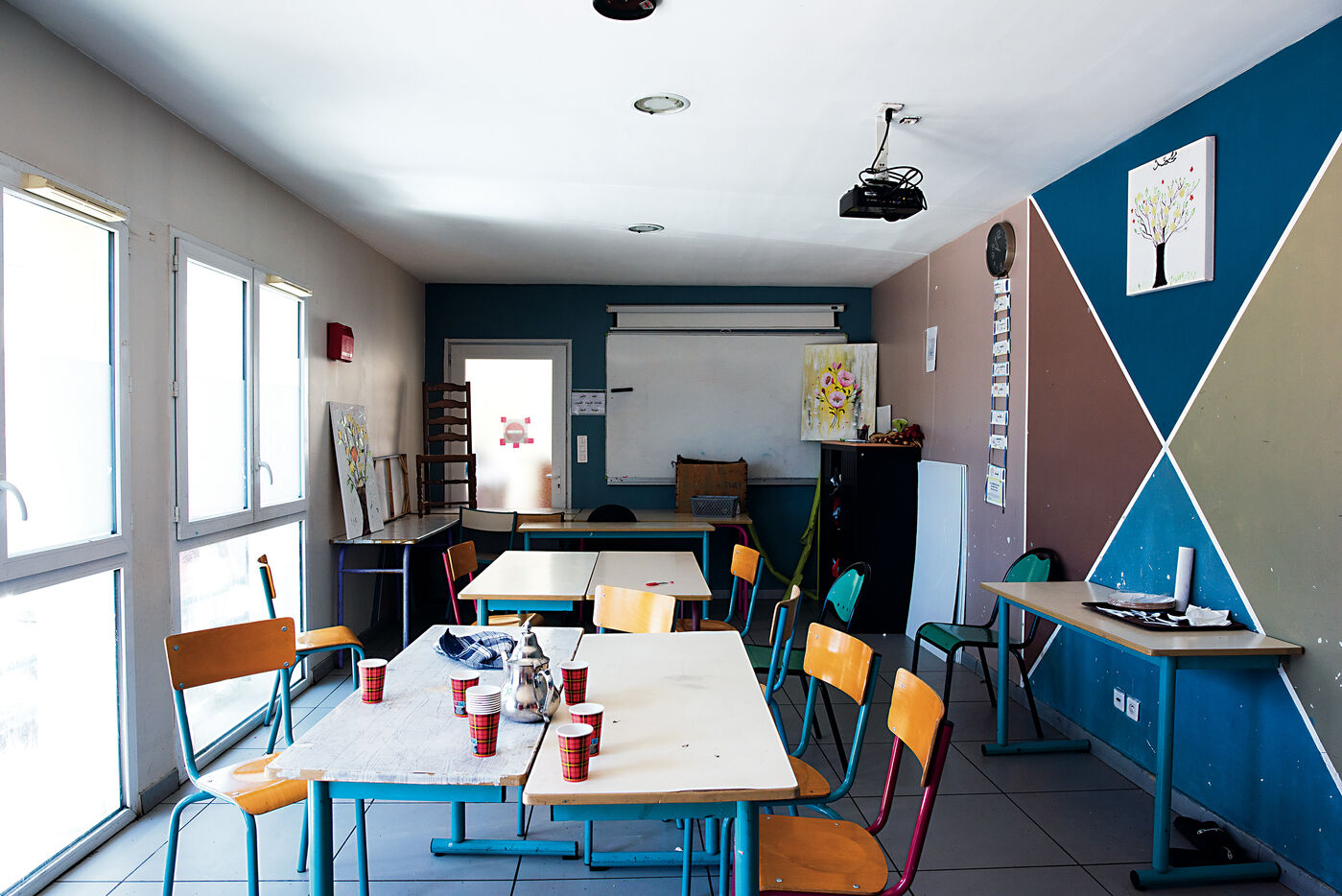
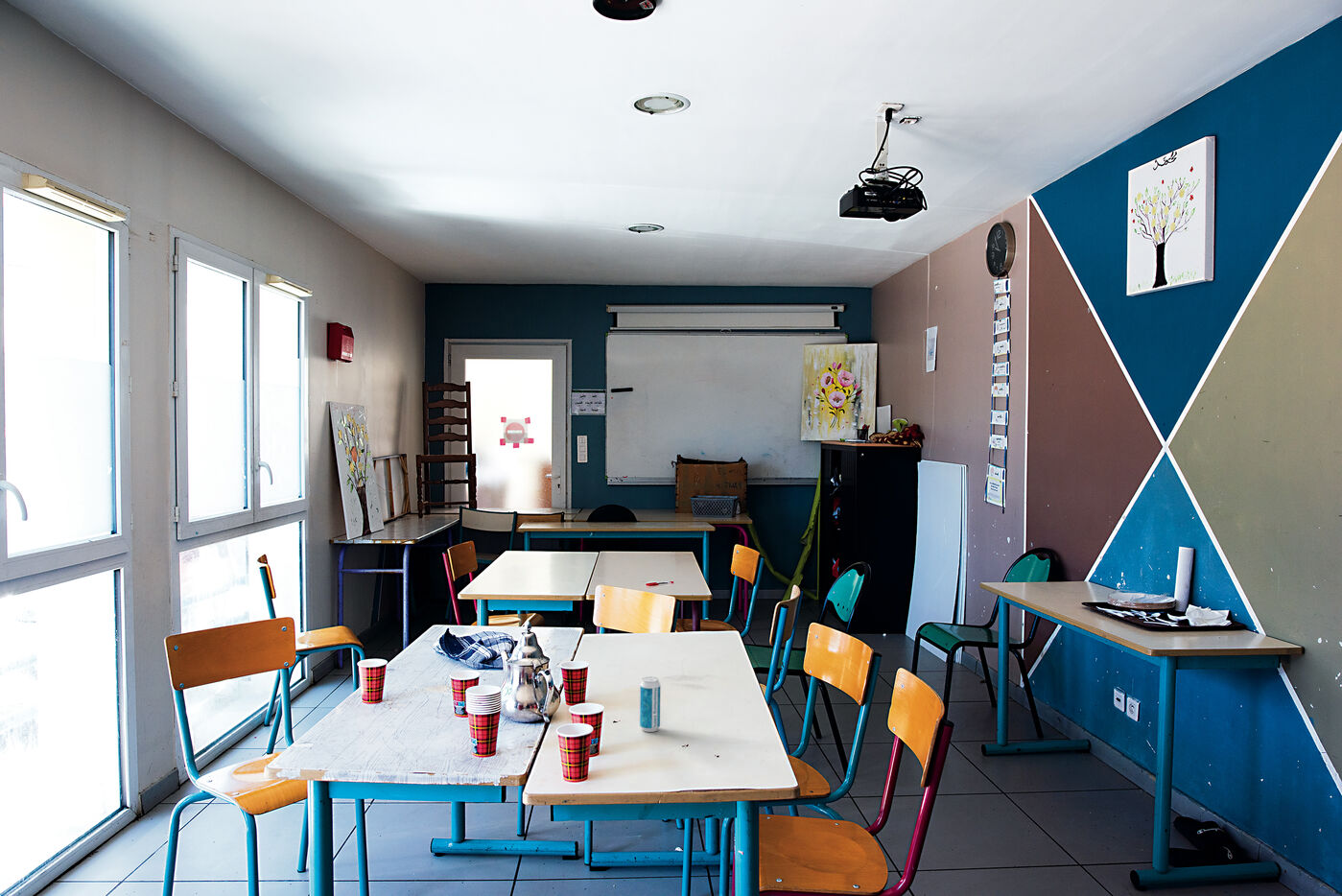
+ beverage can (649, 704)
